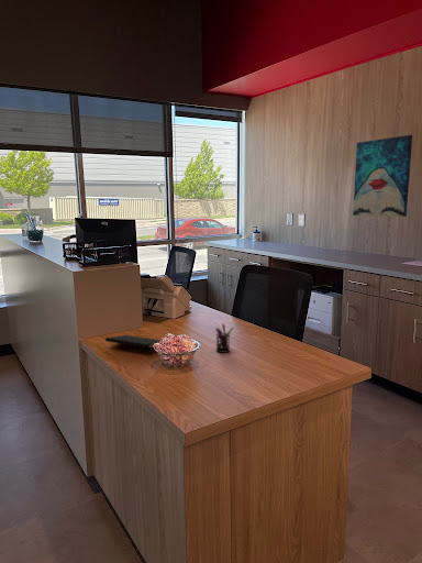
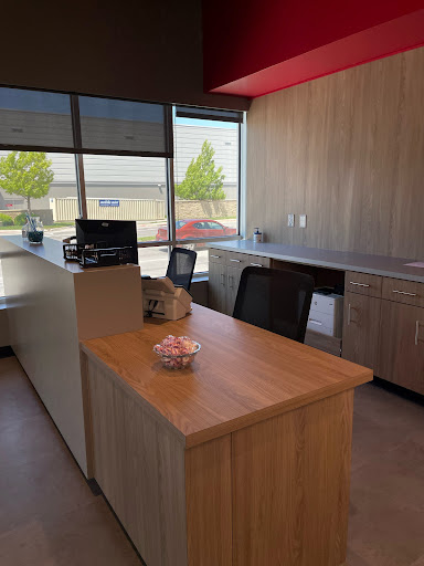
- wall art (380, 178)
- pen holder (224, 336)
- notepad (137, 341)
